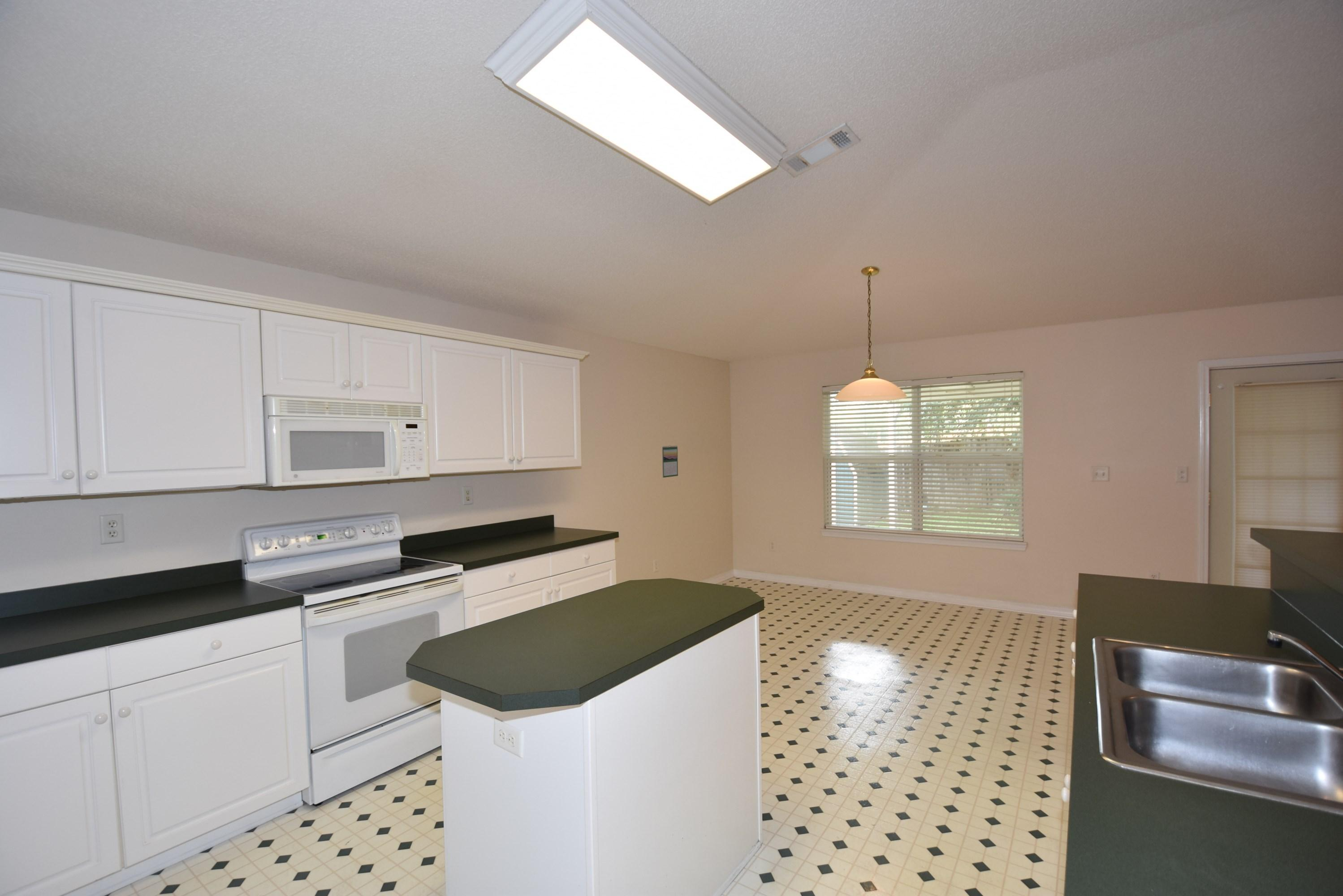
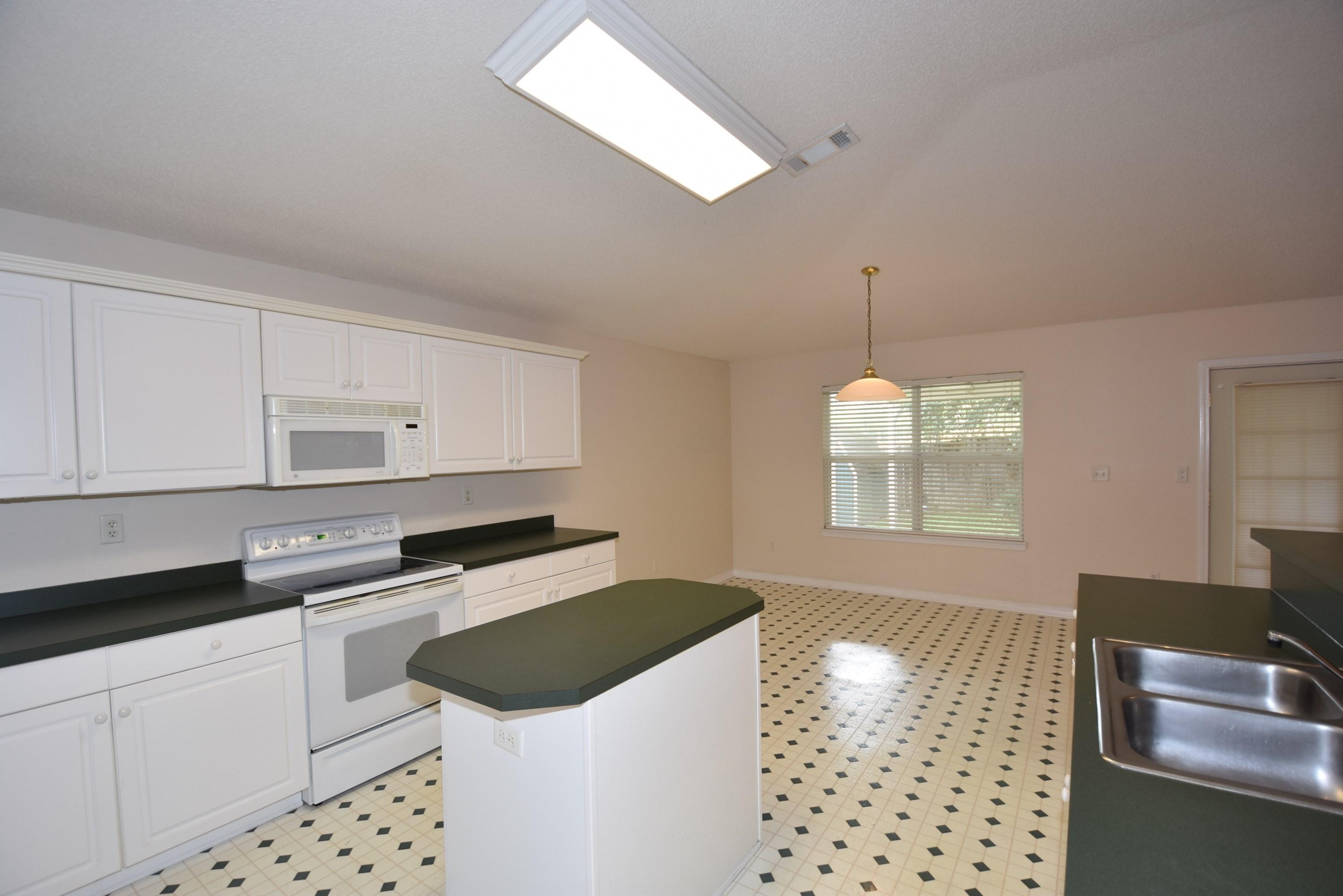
- calendar (670, 461)
